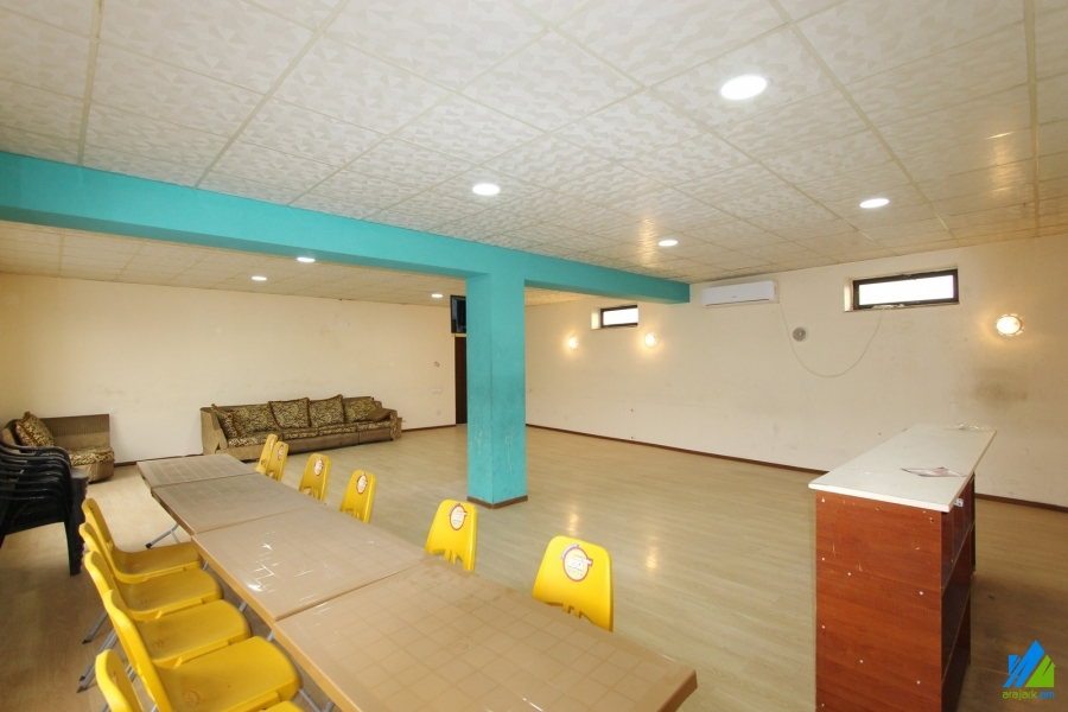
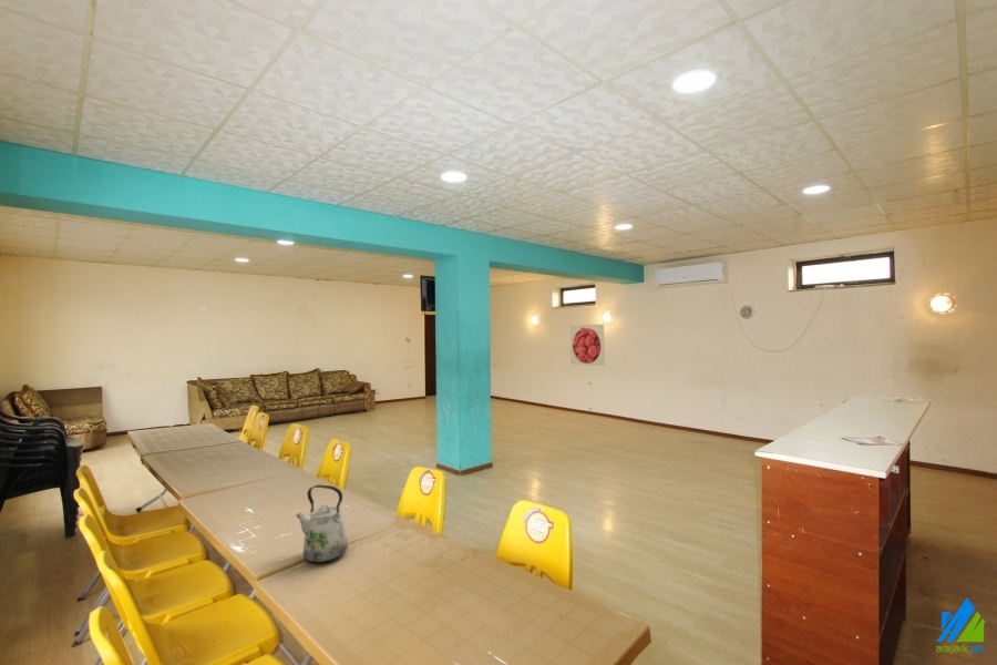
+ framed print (586, 345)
+ kettle (318, 520)
